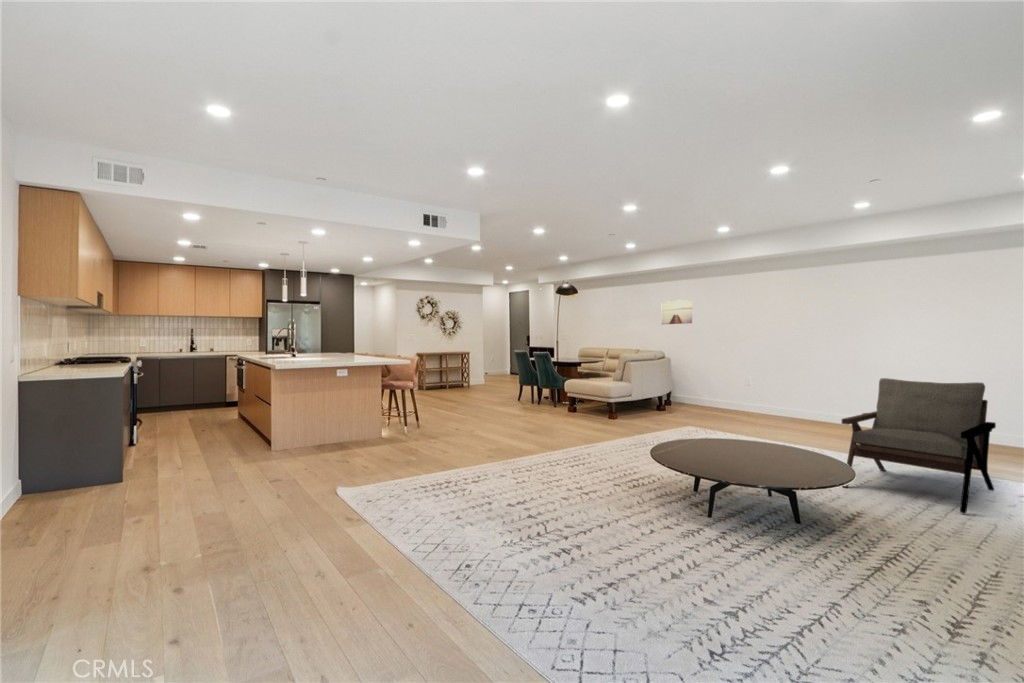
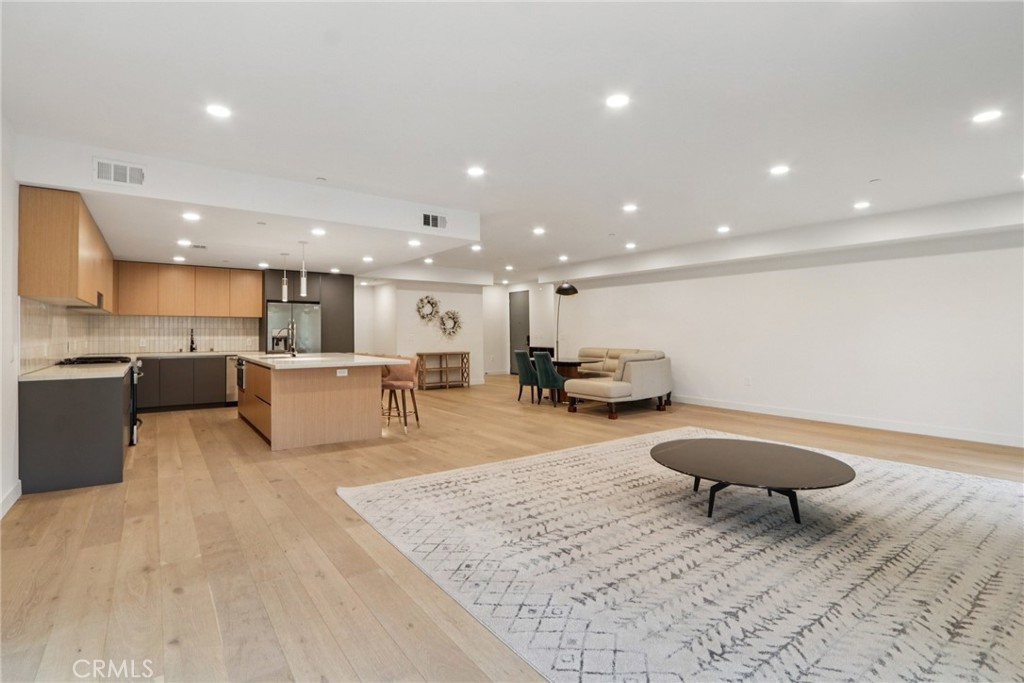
- wall art (676, 312)
- armchair (917, 435)
